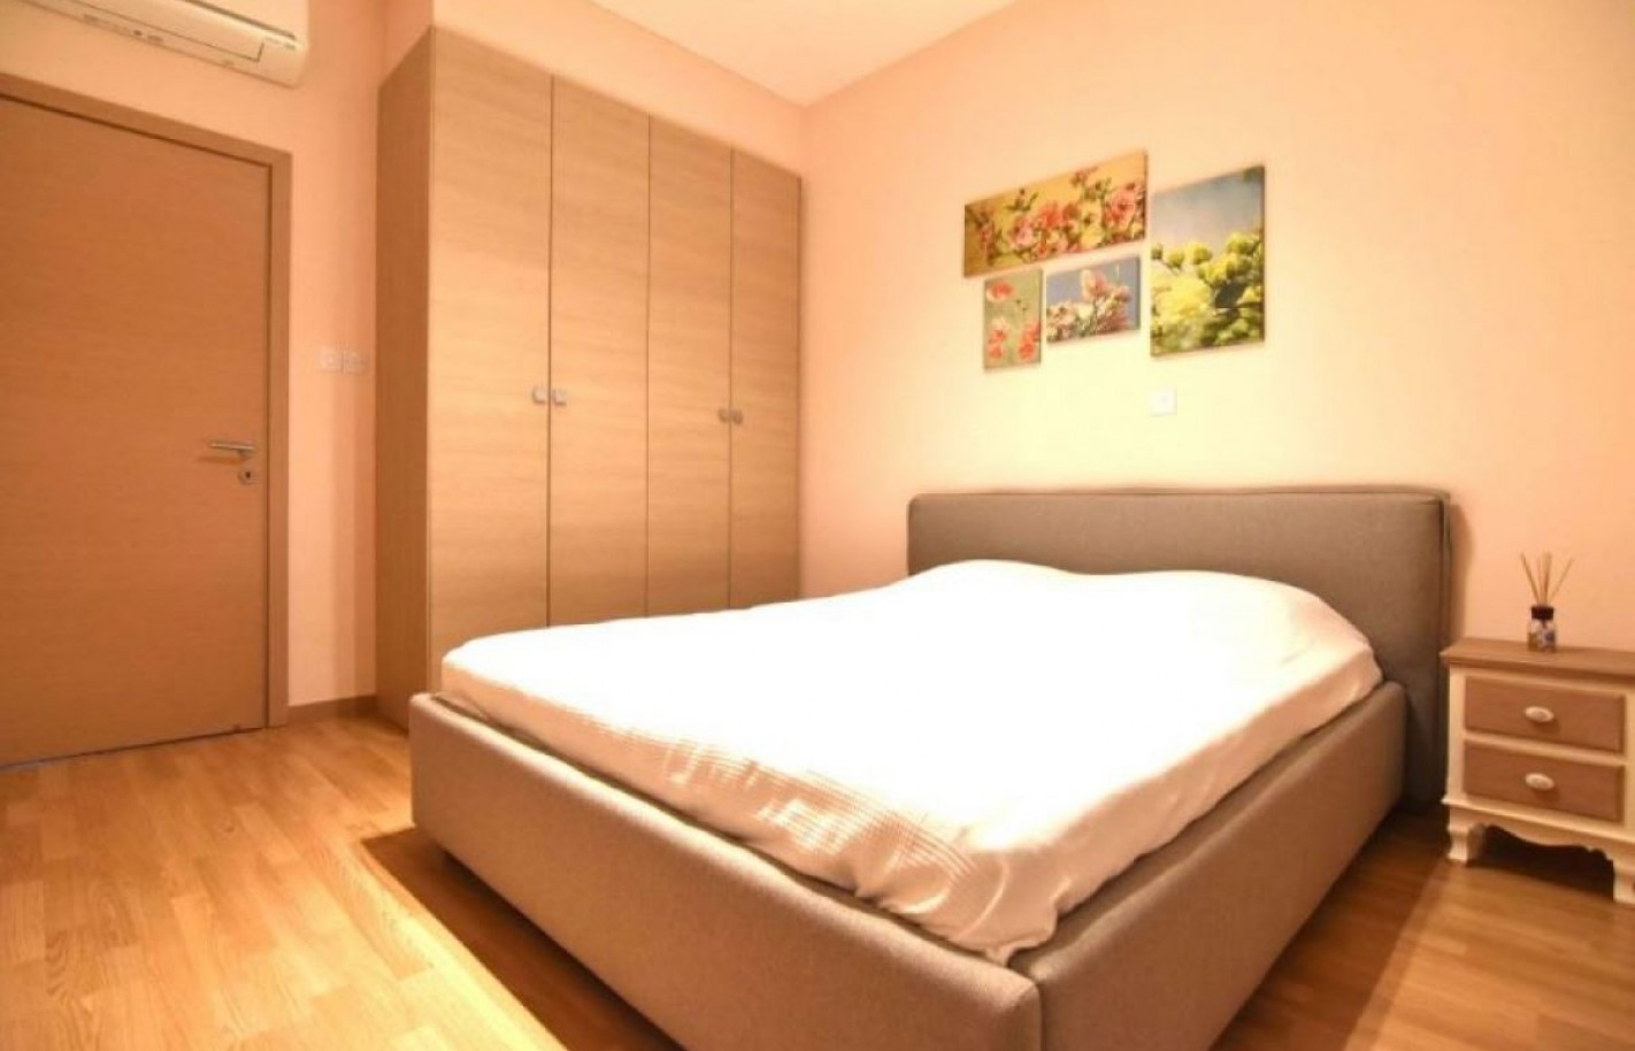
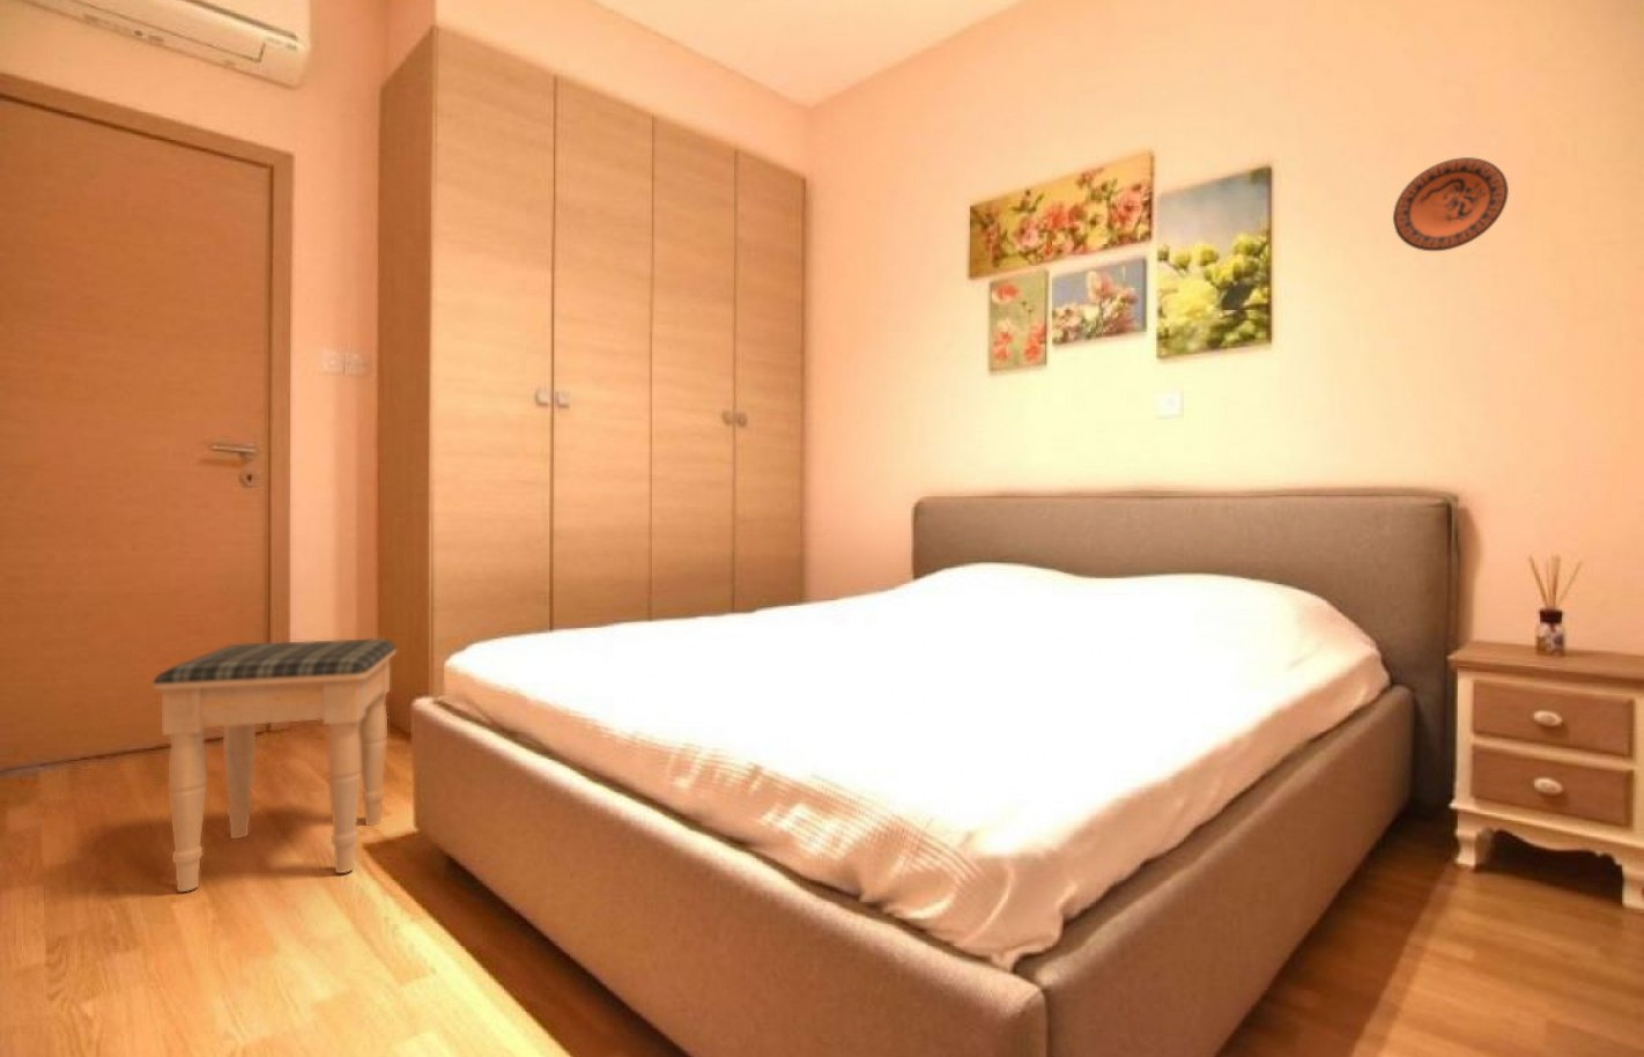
+ decorative plate (1447, 205)
+ footstool (280, 721)
